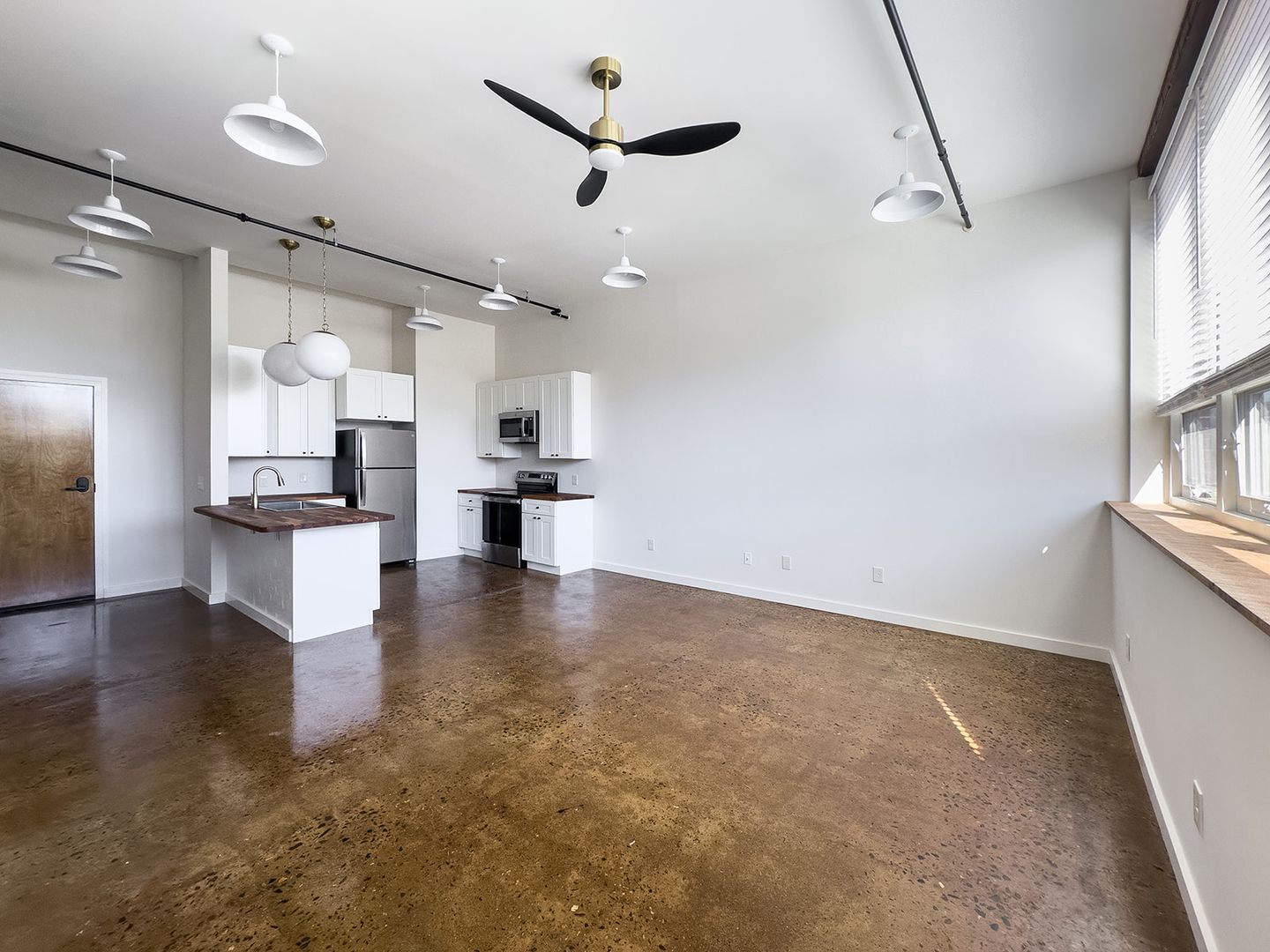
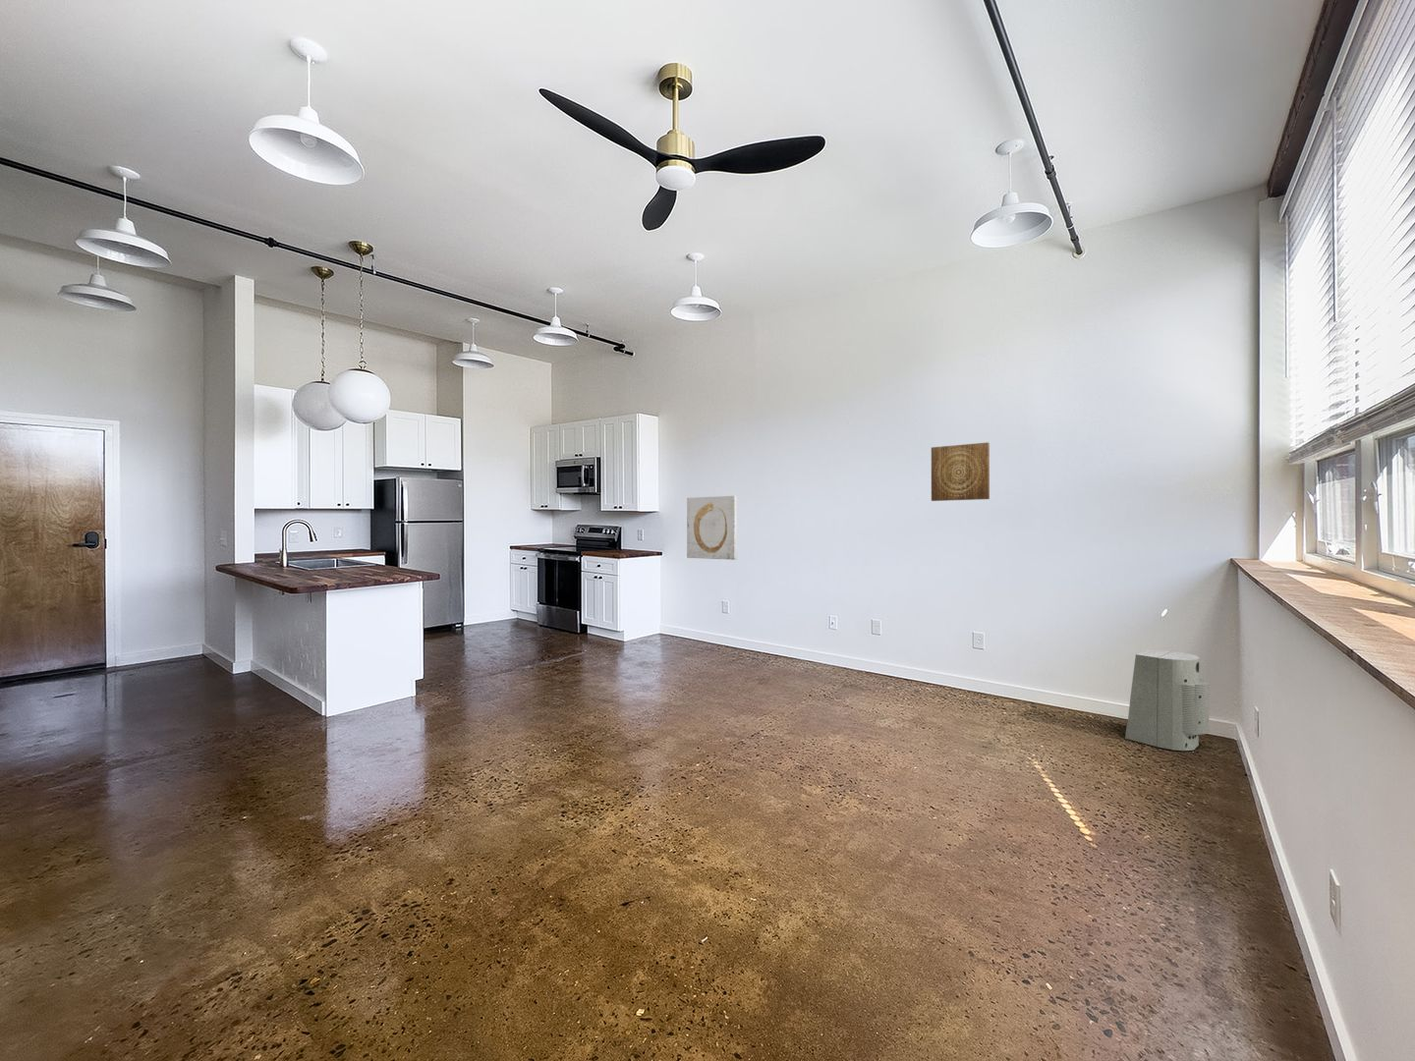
+ wall art (959, 473)
+ fan (1168, 698)
+ wall art (711, 527)
